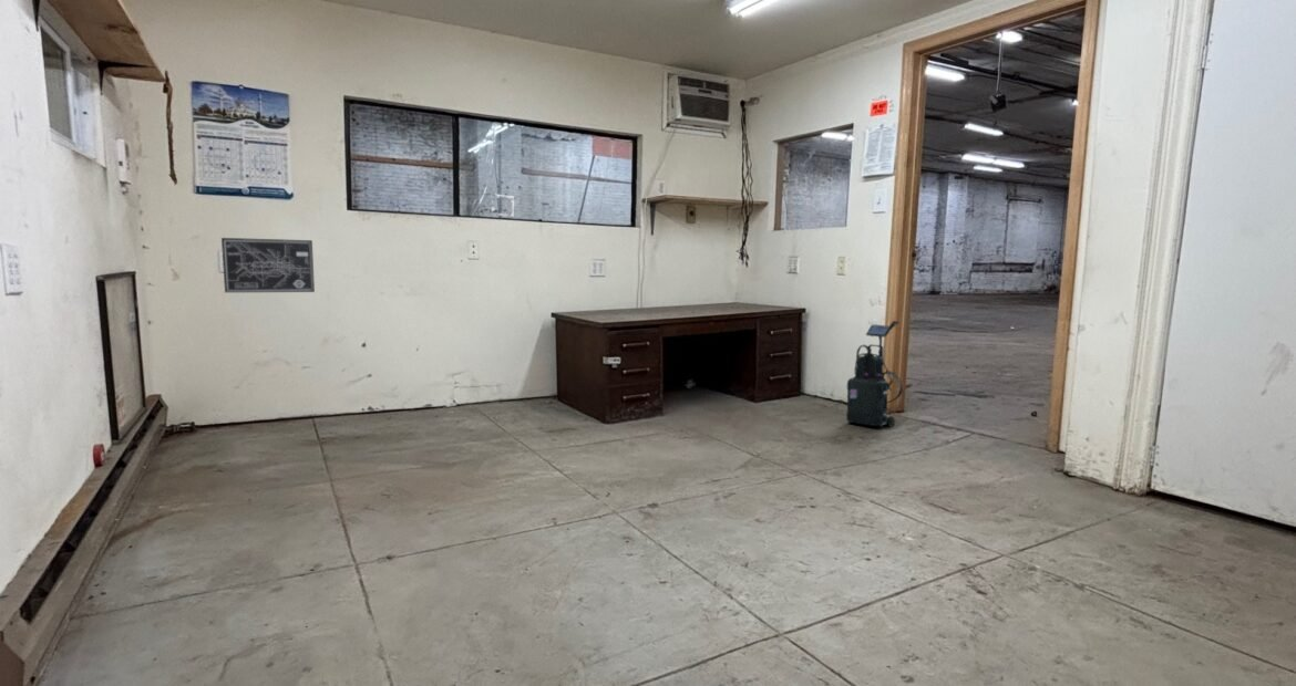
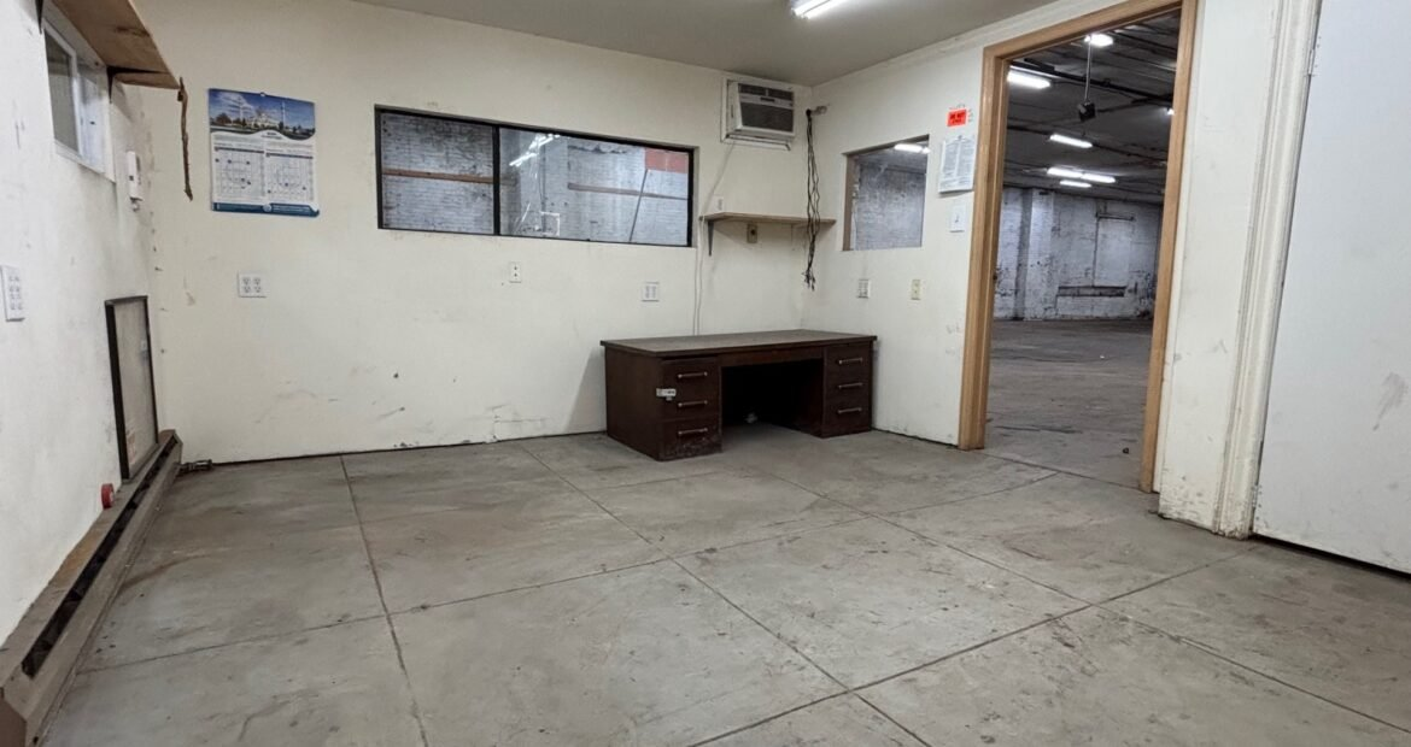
- vacuum cleaner (874, 372)
- wall art (269, 266)
